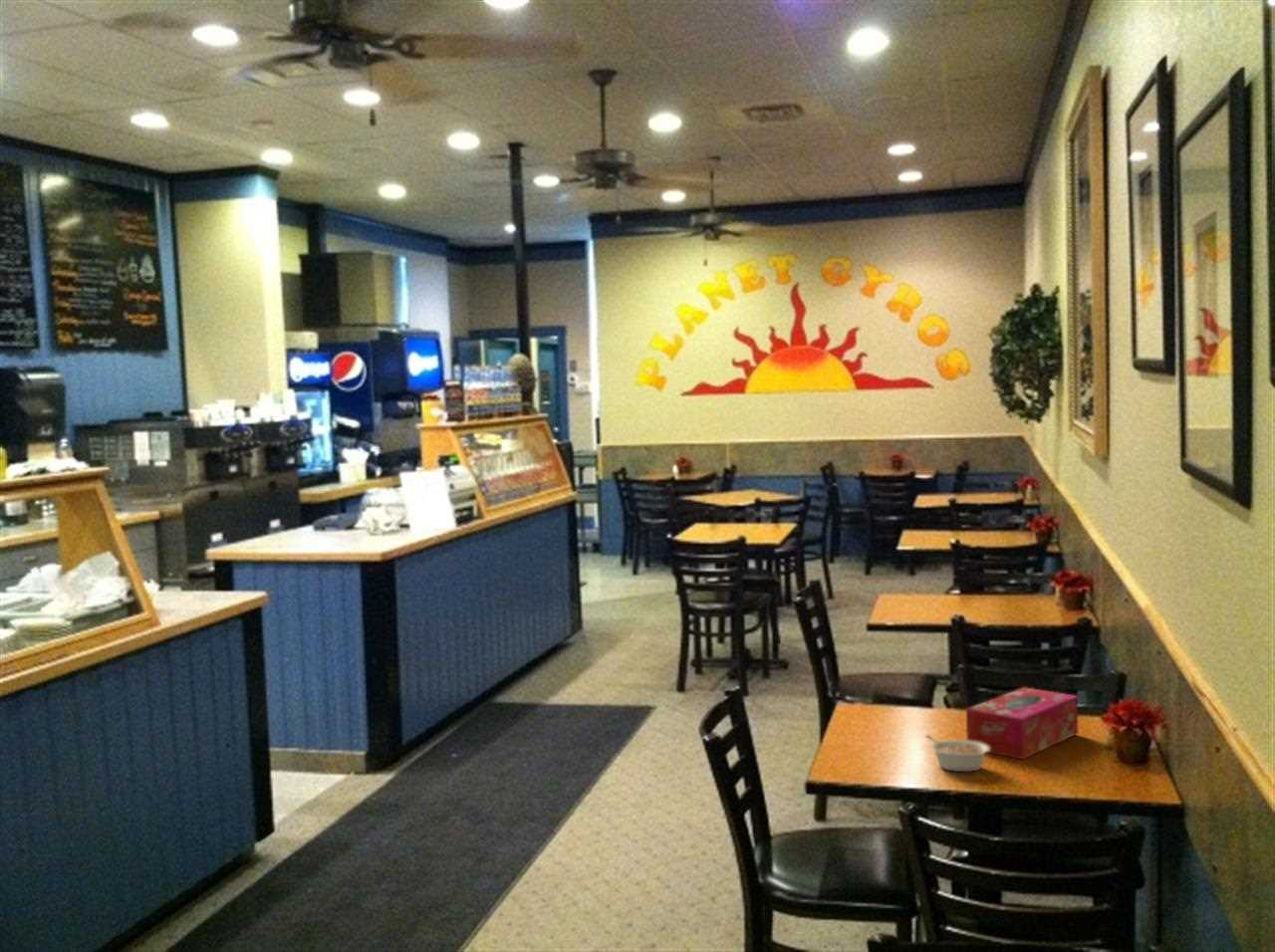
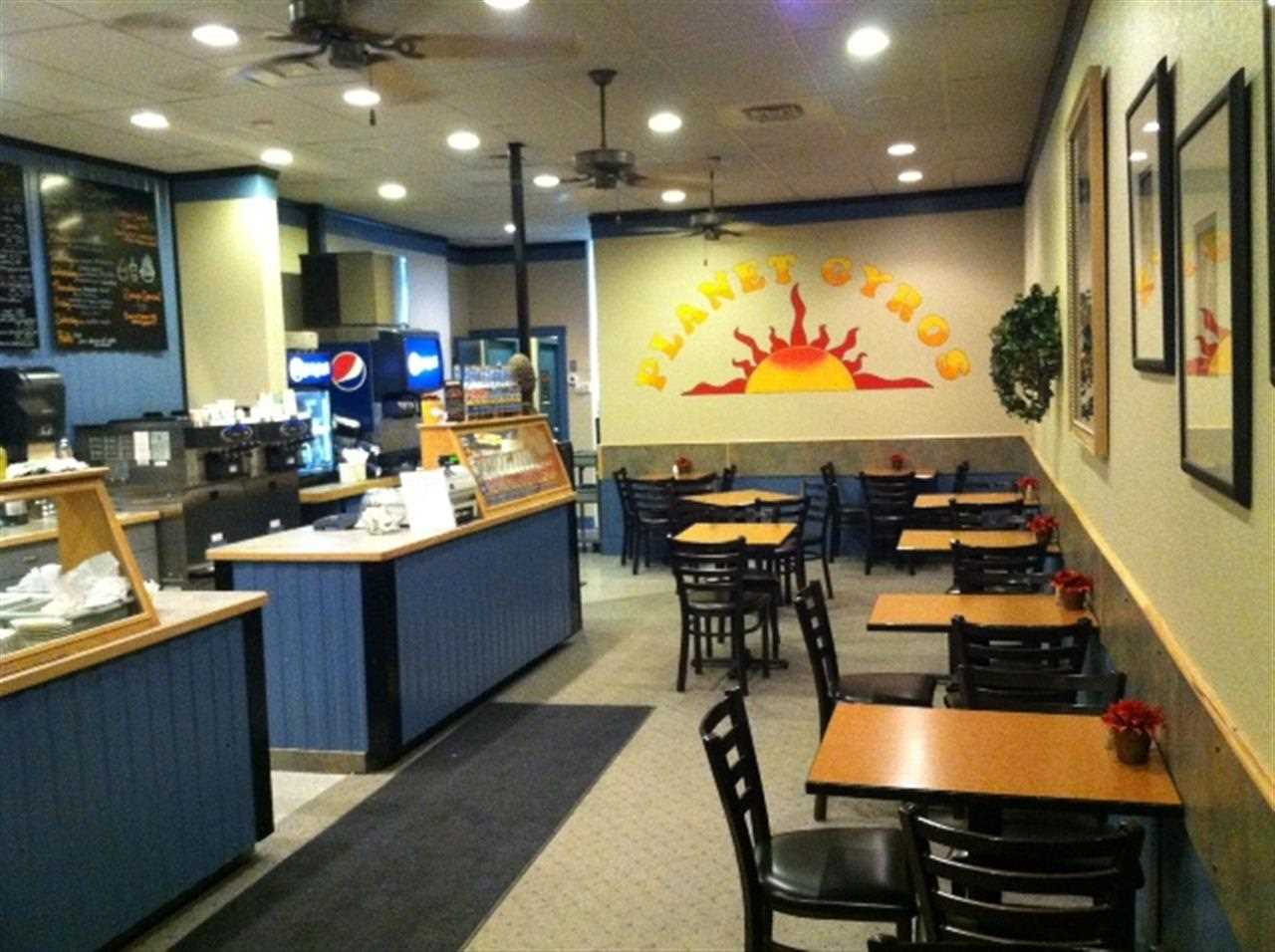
- tissue box (1023, 721)
- legume (957, 754)
